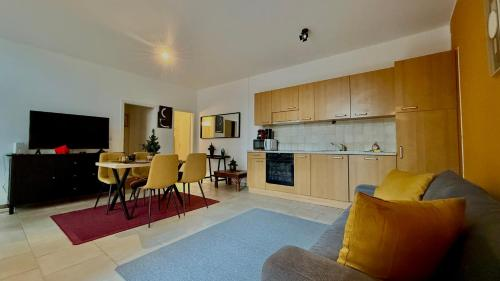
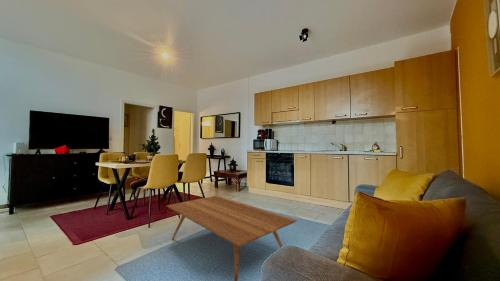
+ coffee table (224, 229)
